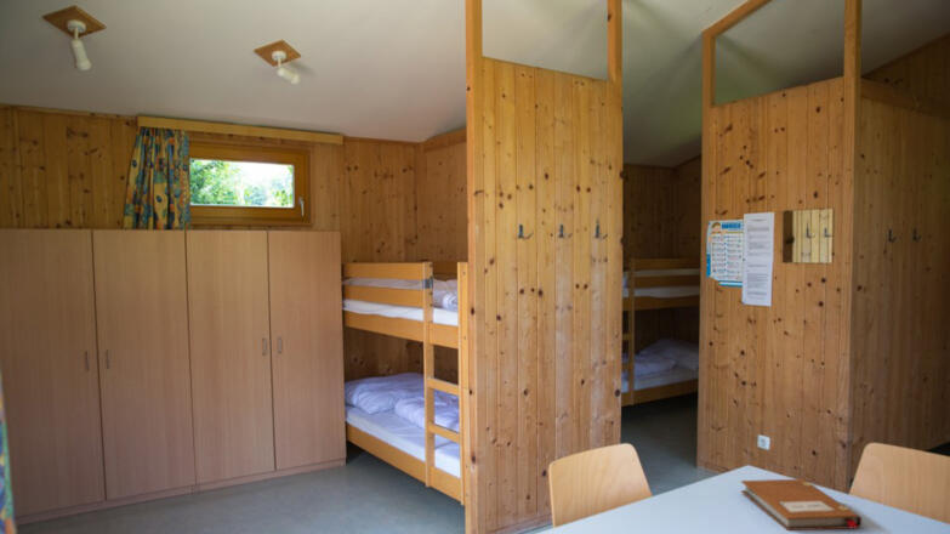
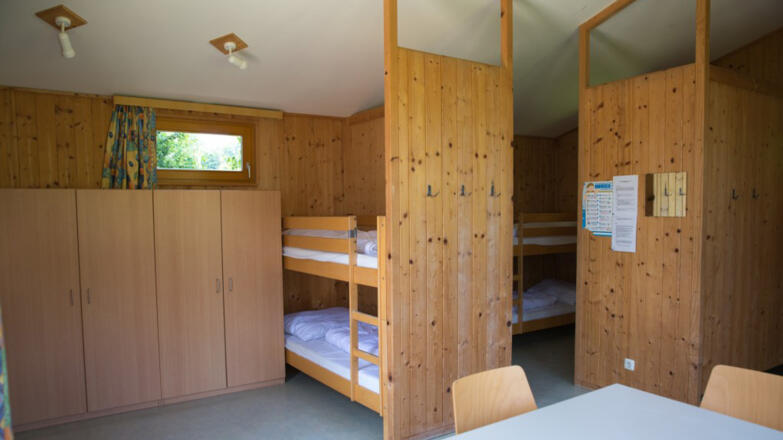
- notebook (798, 504)
